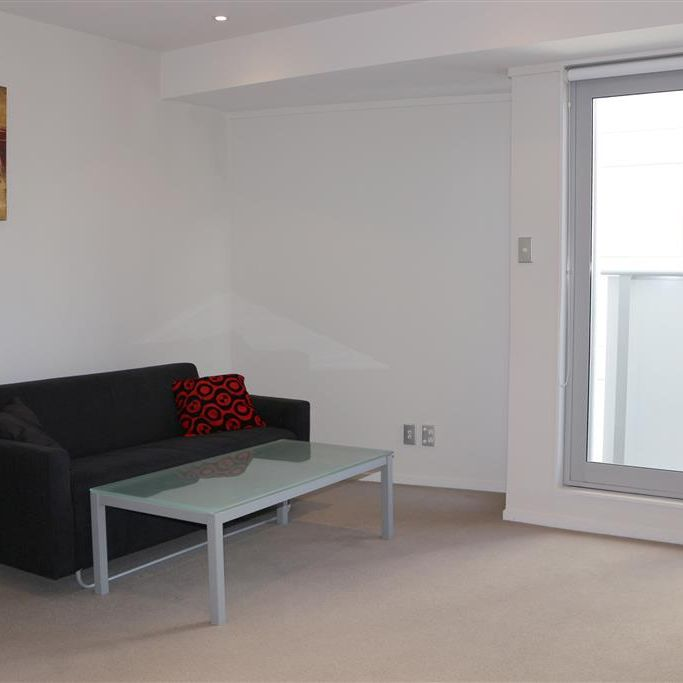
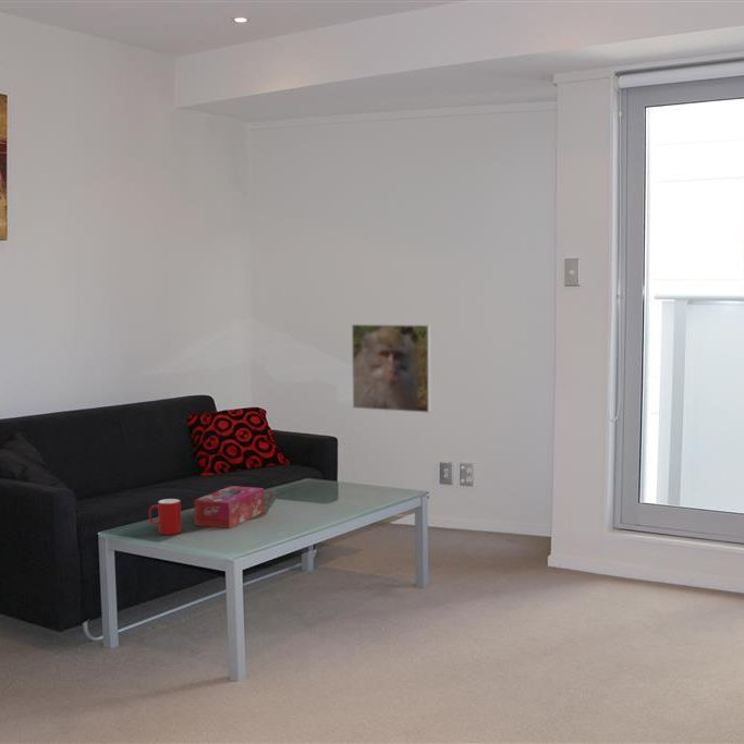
+ cup (166, 516)
+ tissue box (230, 505)
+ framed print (390, 367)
